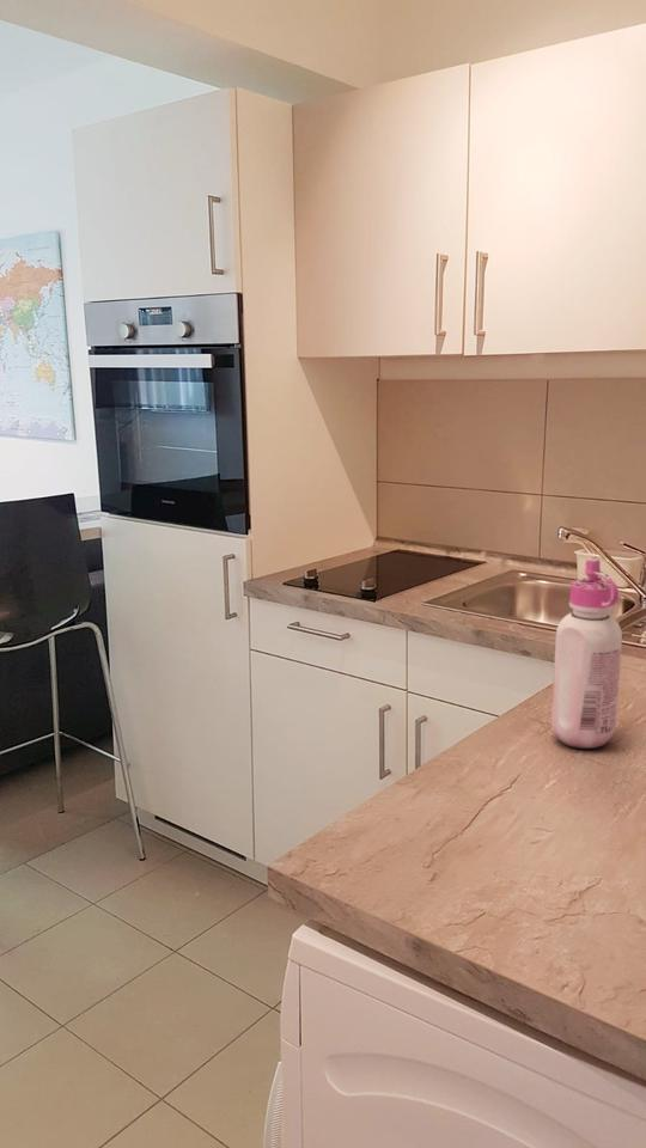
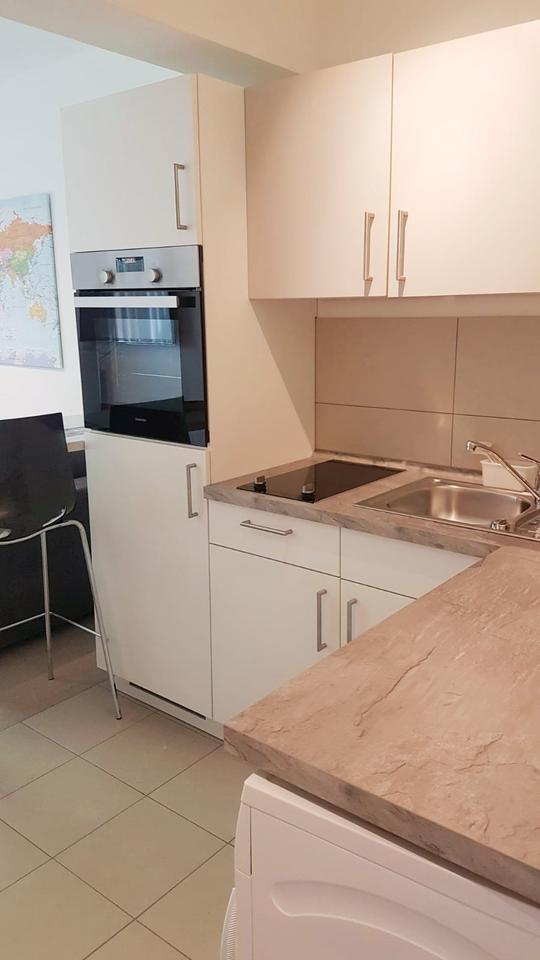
- glue bottle (587, 651)
